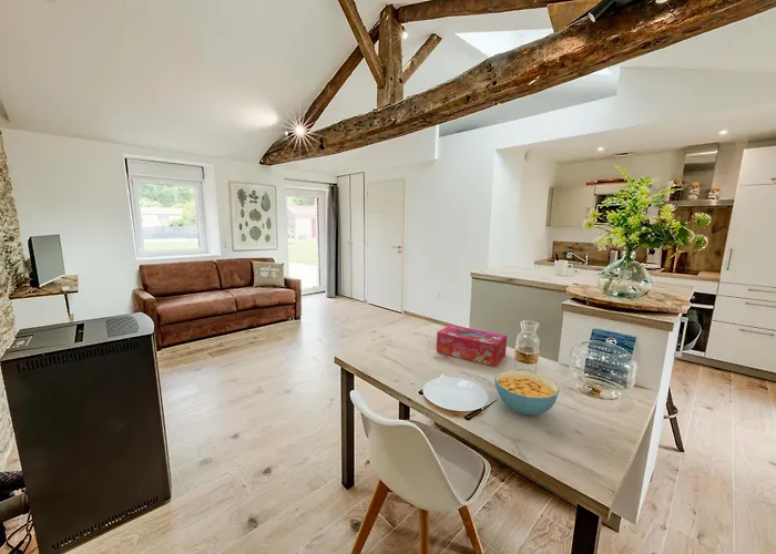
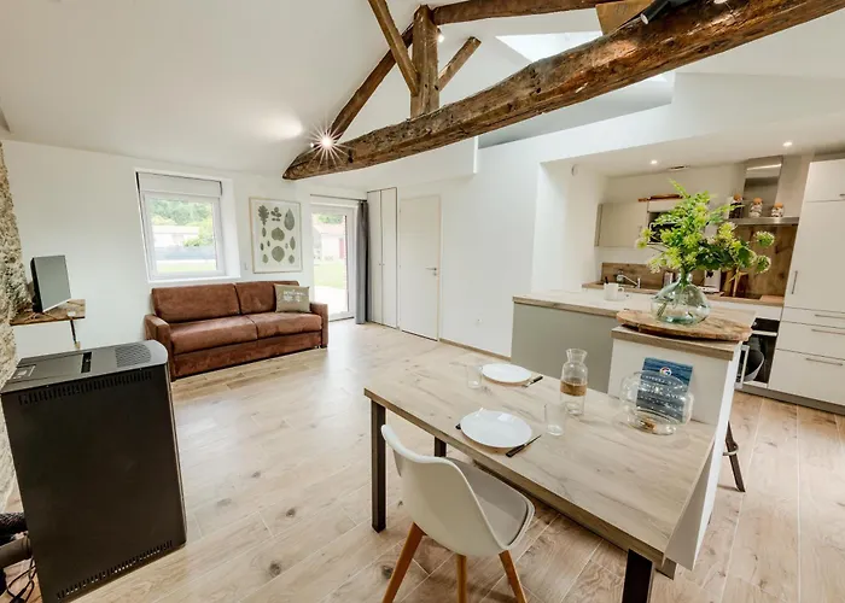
- cereal bowl (524, 396)
- tissue box (470, 343)
